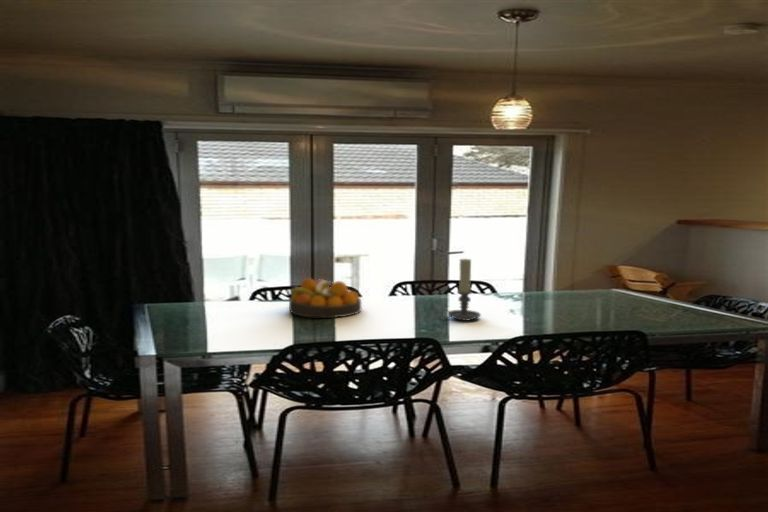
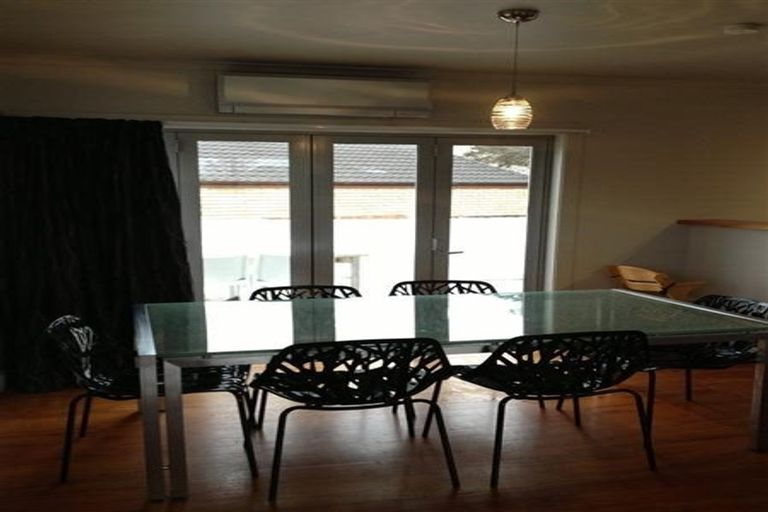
- candle holder (461, 288)
- fruit bowl (325, 294)
